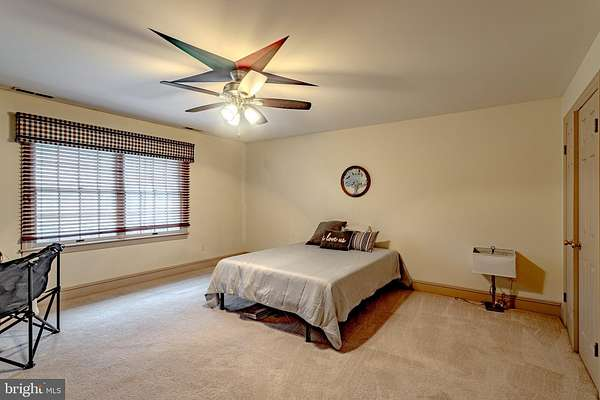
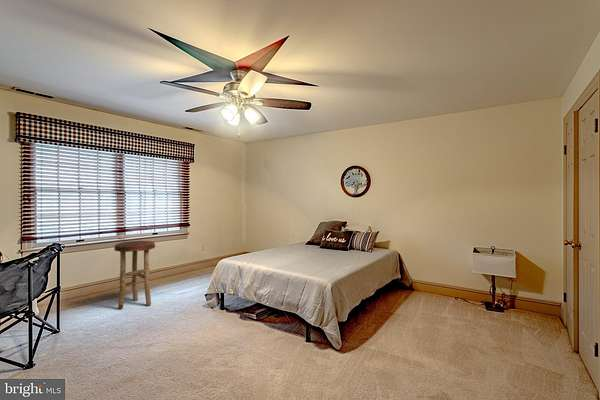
+ stool (135, 273)
